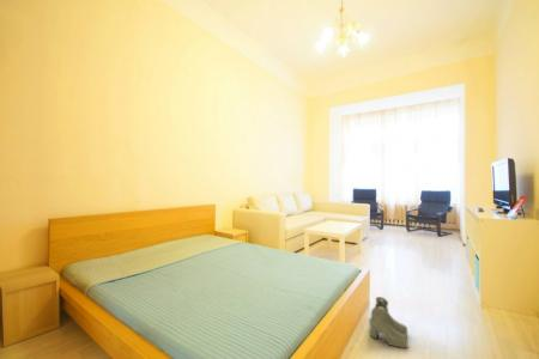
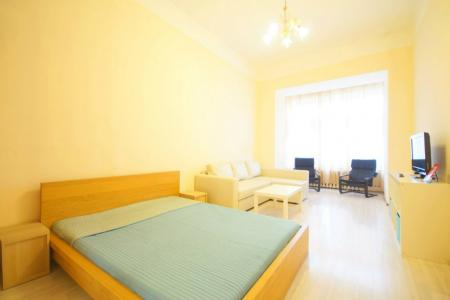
- boots (388, 320)
